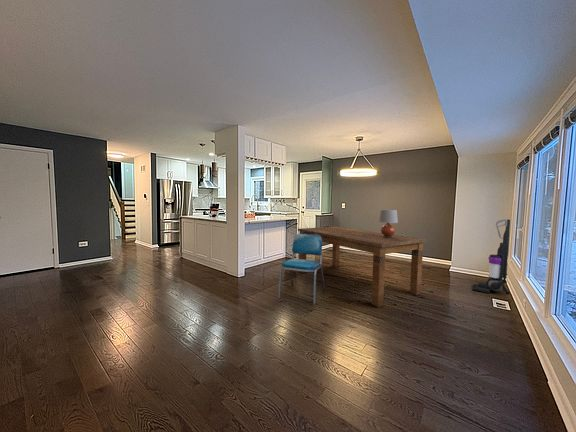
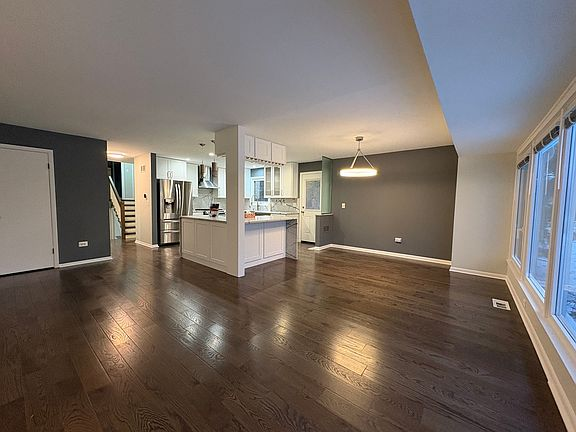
- vacuum cleaner (492, 255)
- lamp (388, 223)
- dining table (352, 248)
- dining chair (303, 264)
